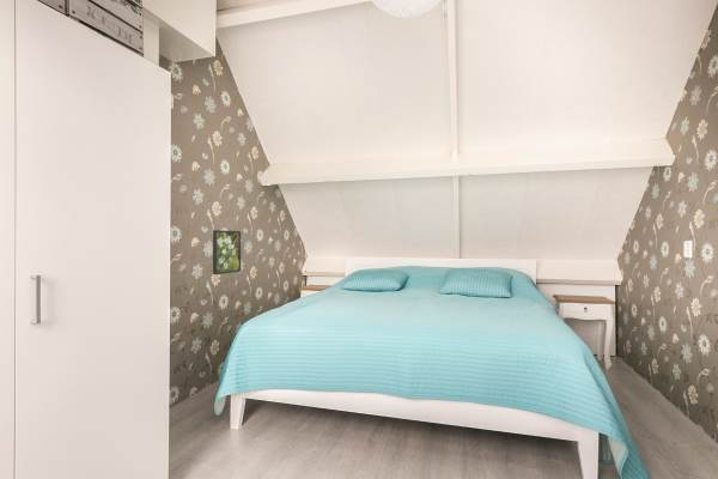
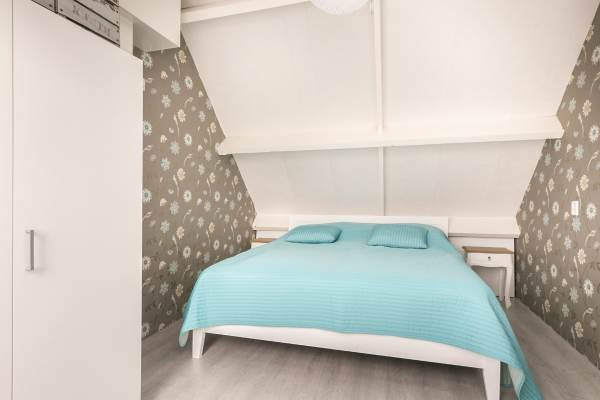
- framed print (227, 251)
